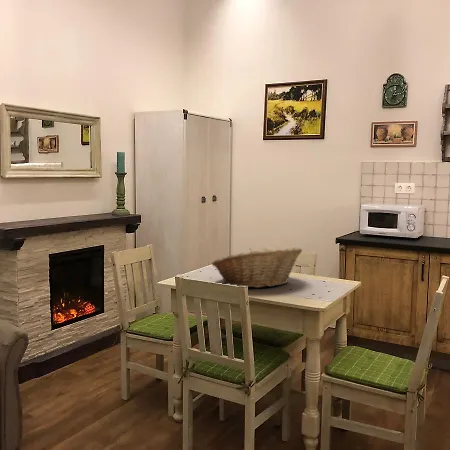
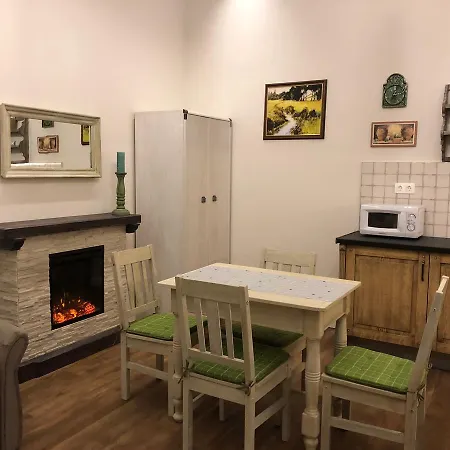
- fruit basket (257, 264)
